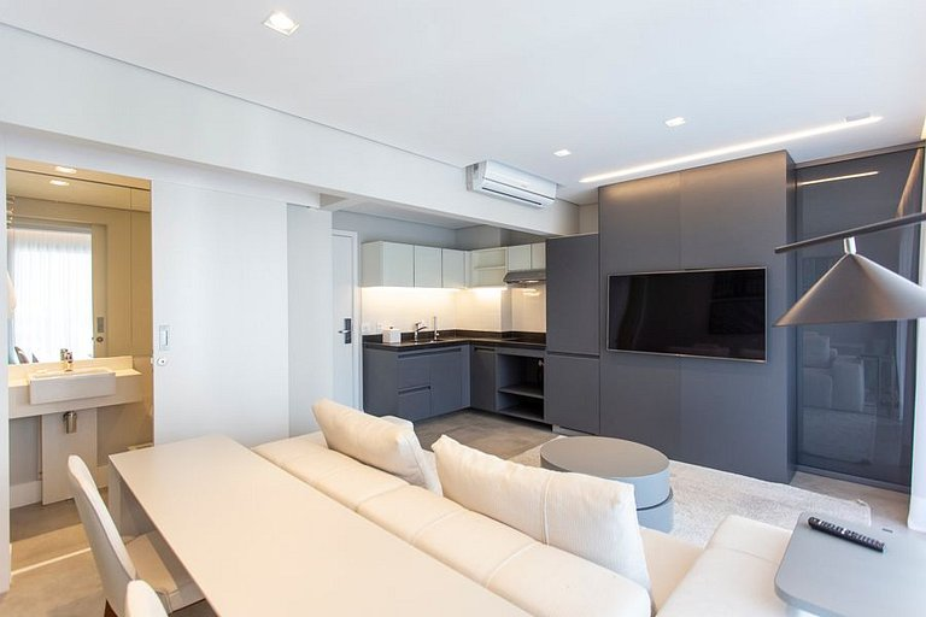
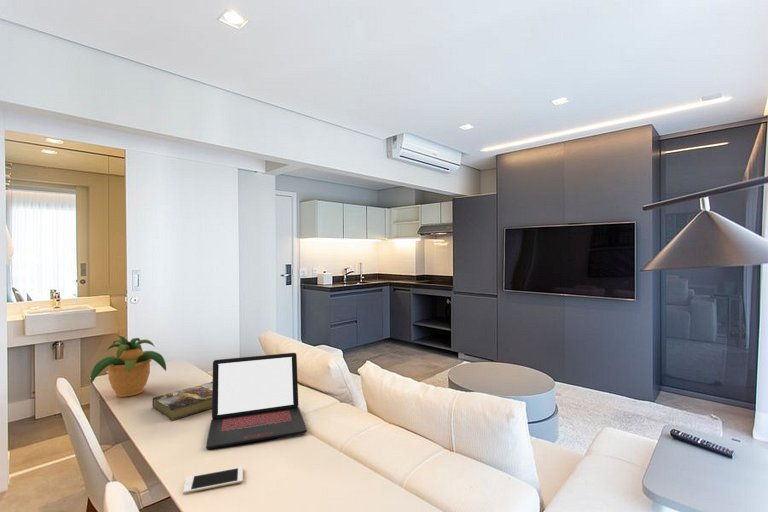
+ cell phone (214, 479)
+ potted plant (129, 362)
+ book (197, 398)
+ laptop (257, 395)
